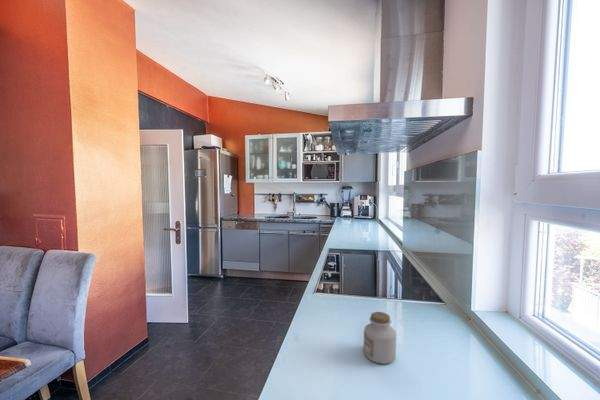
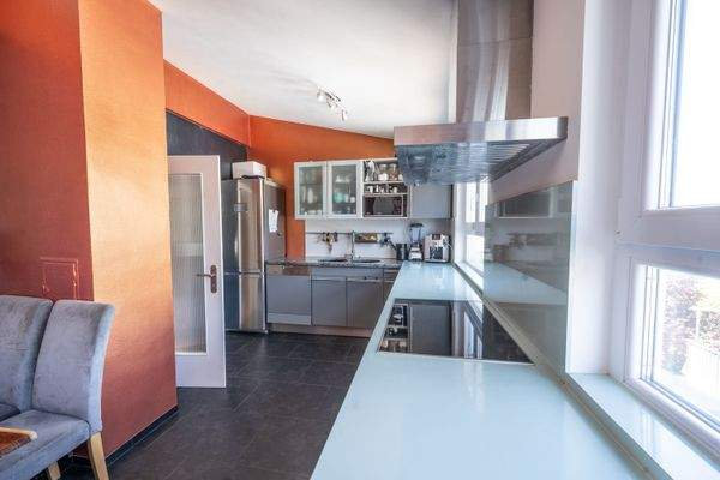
- jar (379, 334)
